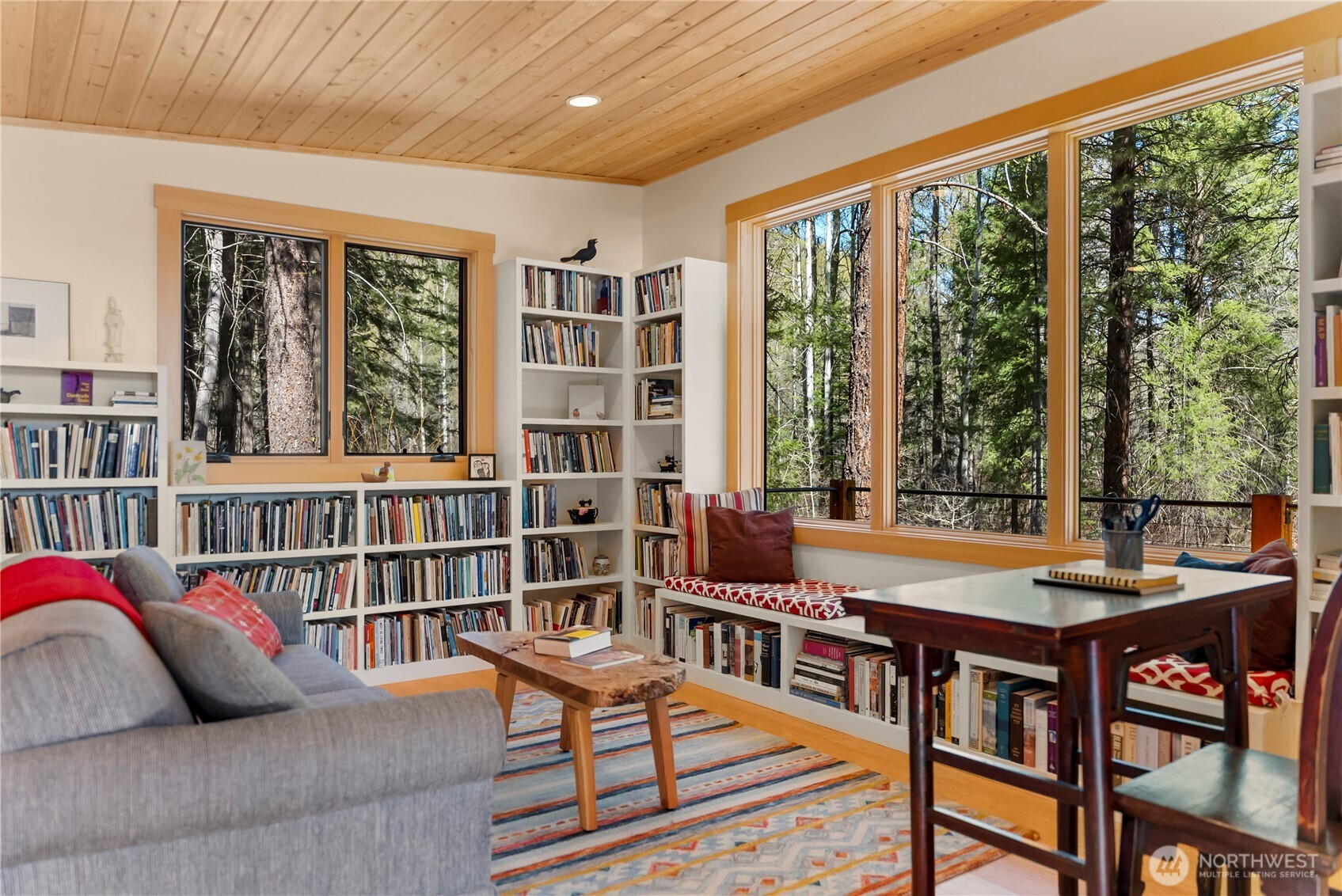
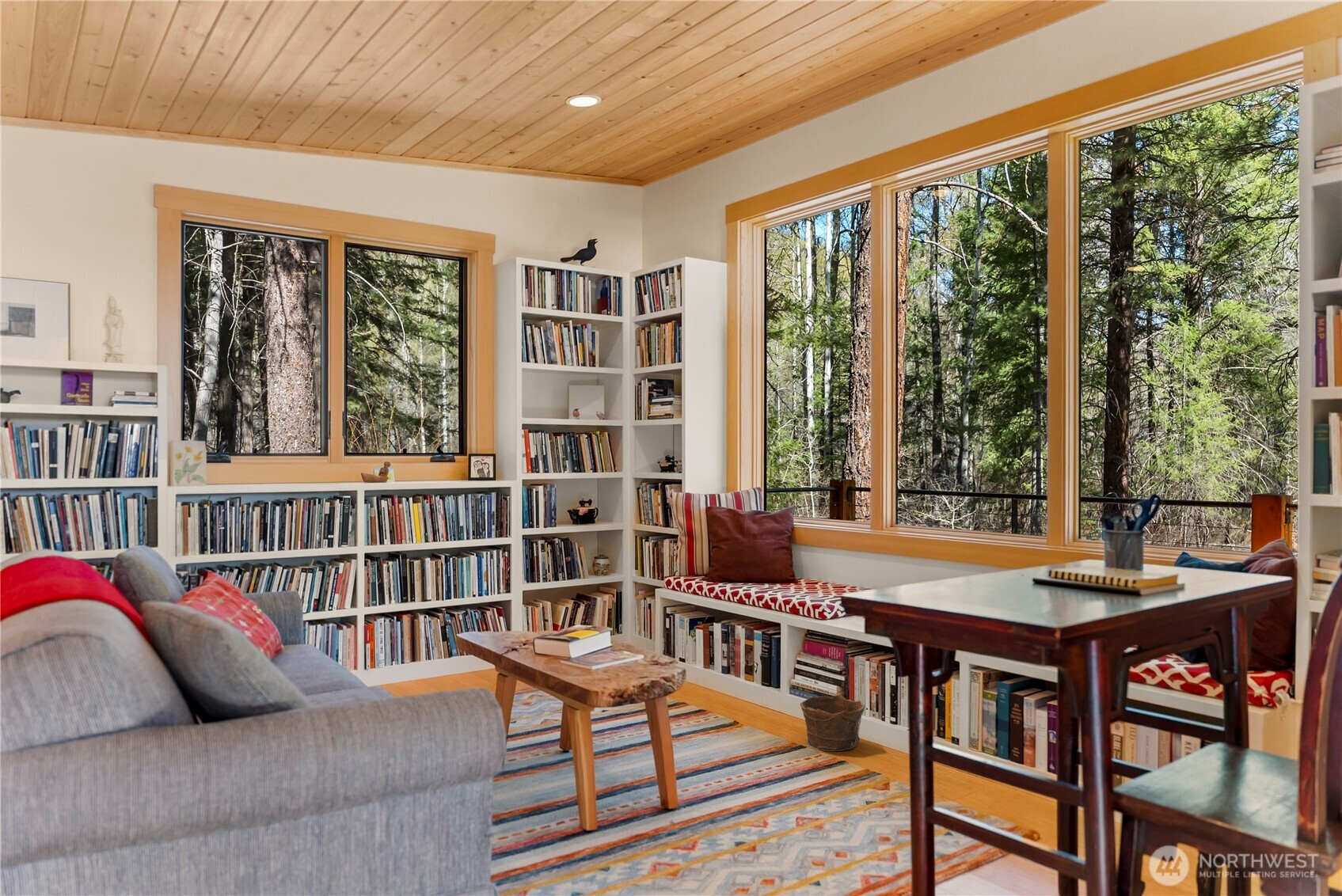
+ clay pot (832, 713)
